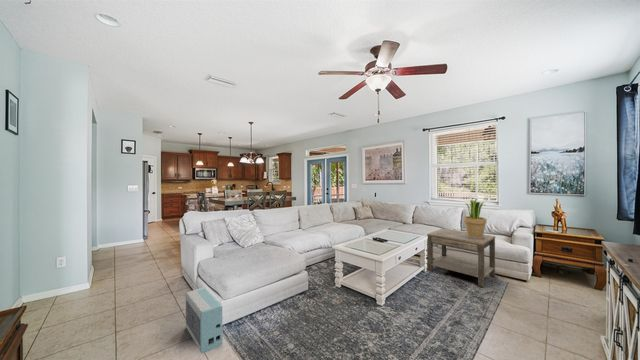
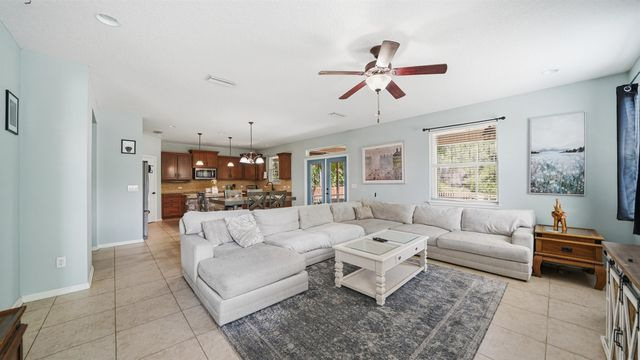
- air purifier (203, 317)
- side table (457, 258)
- potted plant (476, 217)
